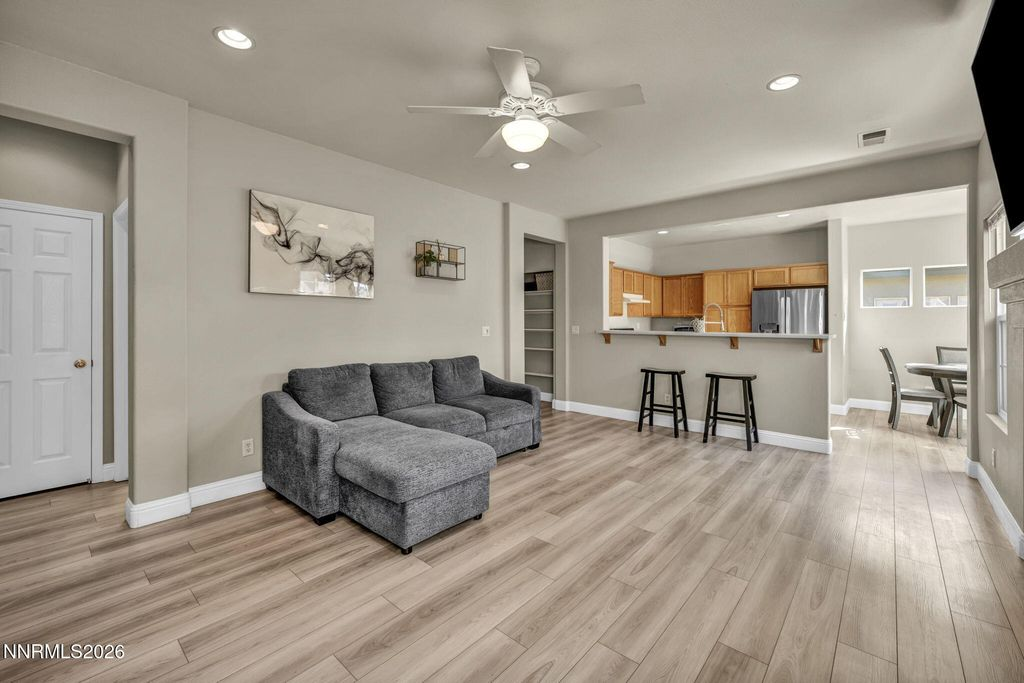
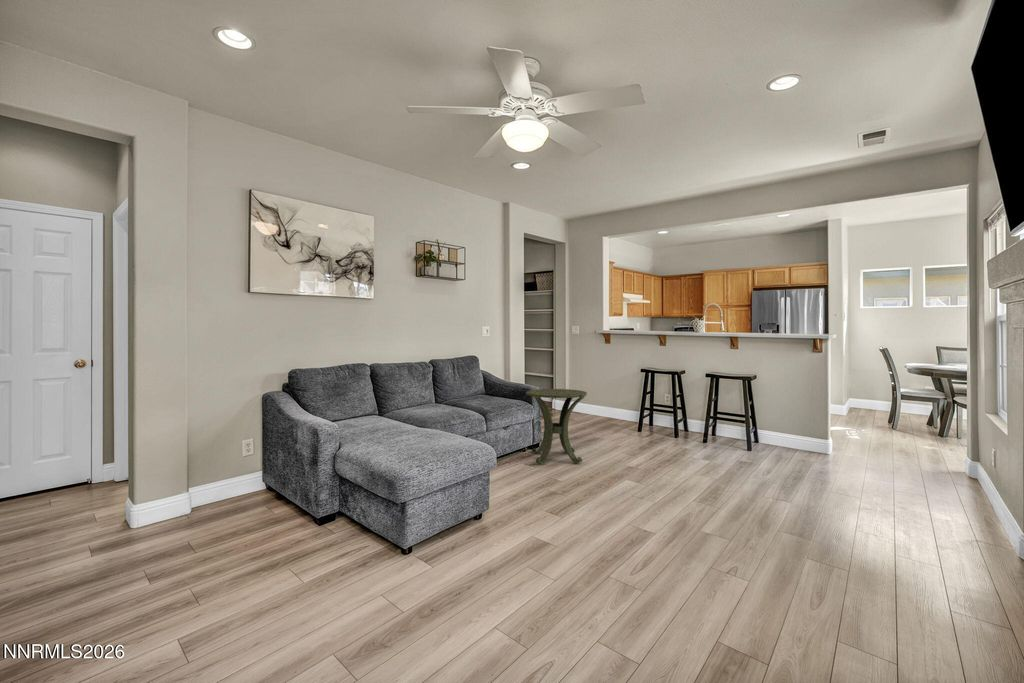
+ side table (556, 424)
